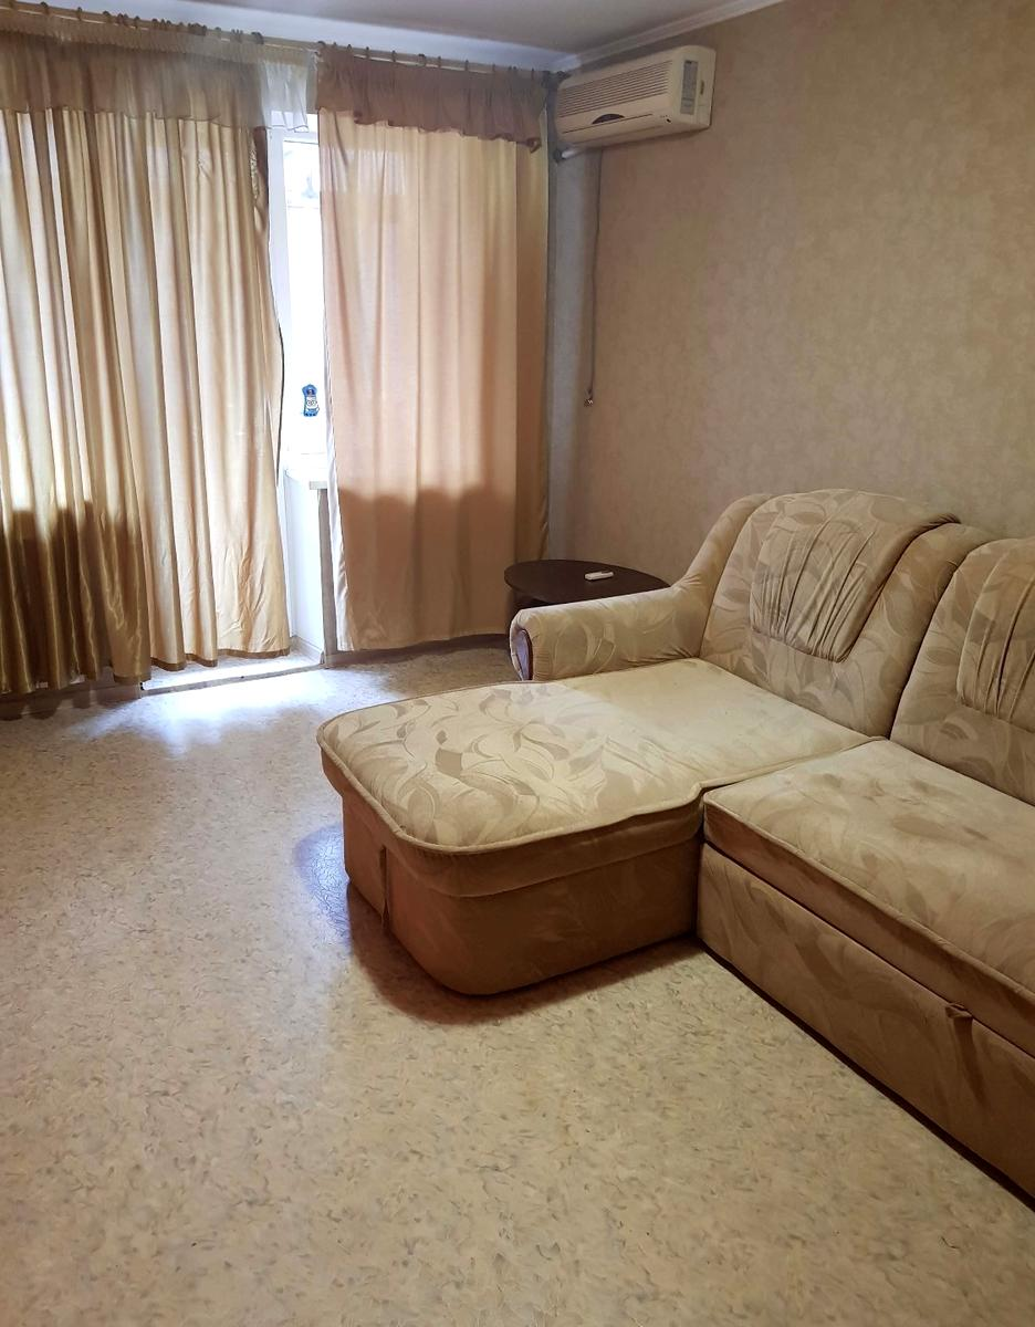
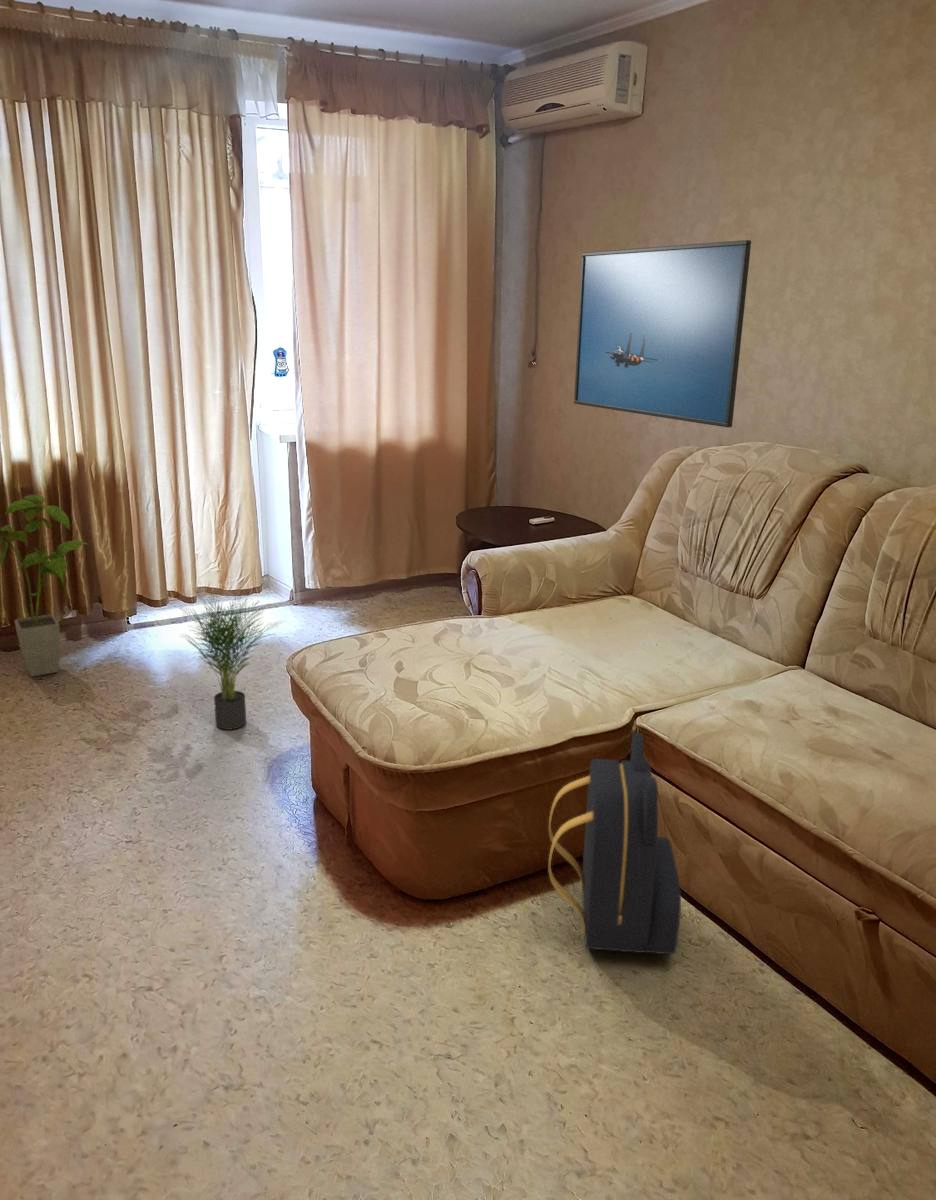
+ backpack (612, 843)
+ house plant (45, 584)
+ potted plant (234, 651)
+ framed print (650, 332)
